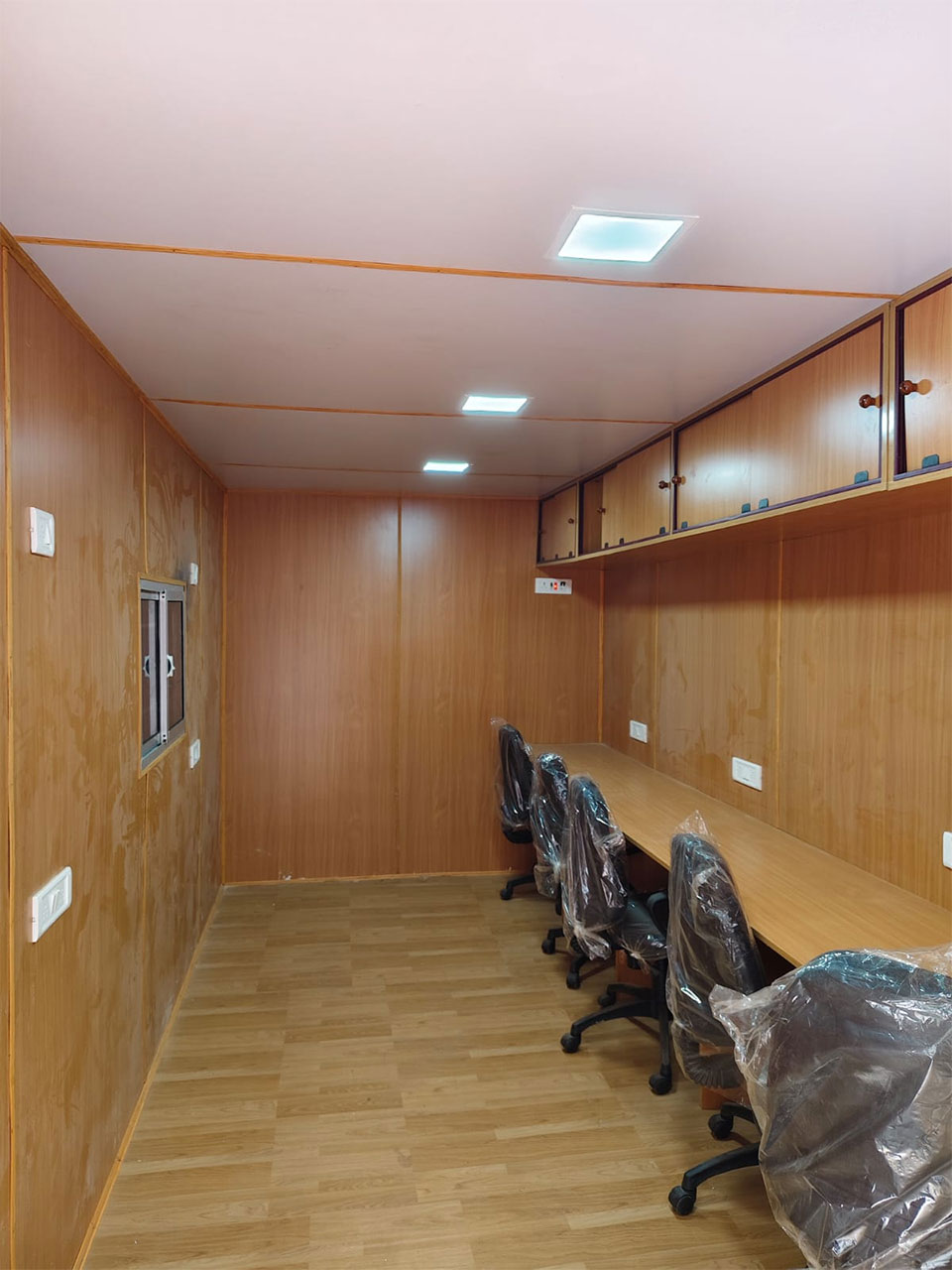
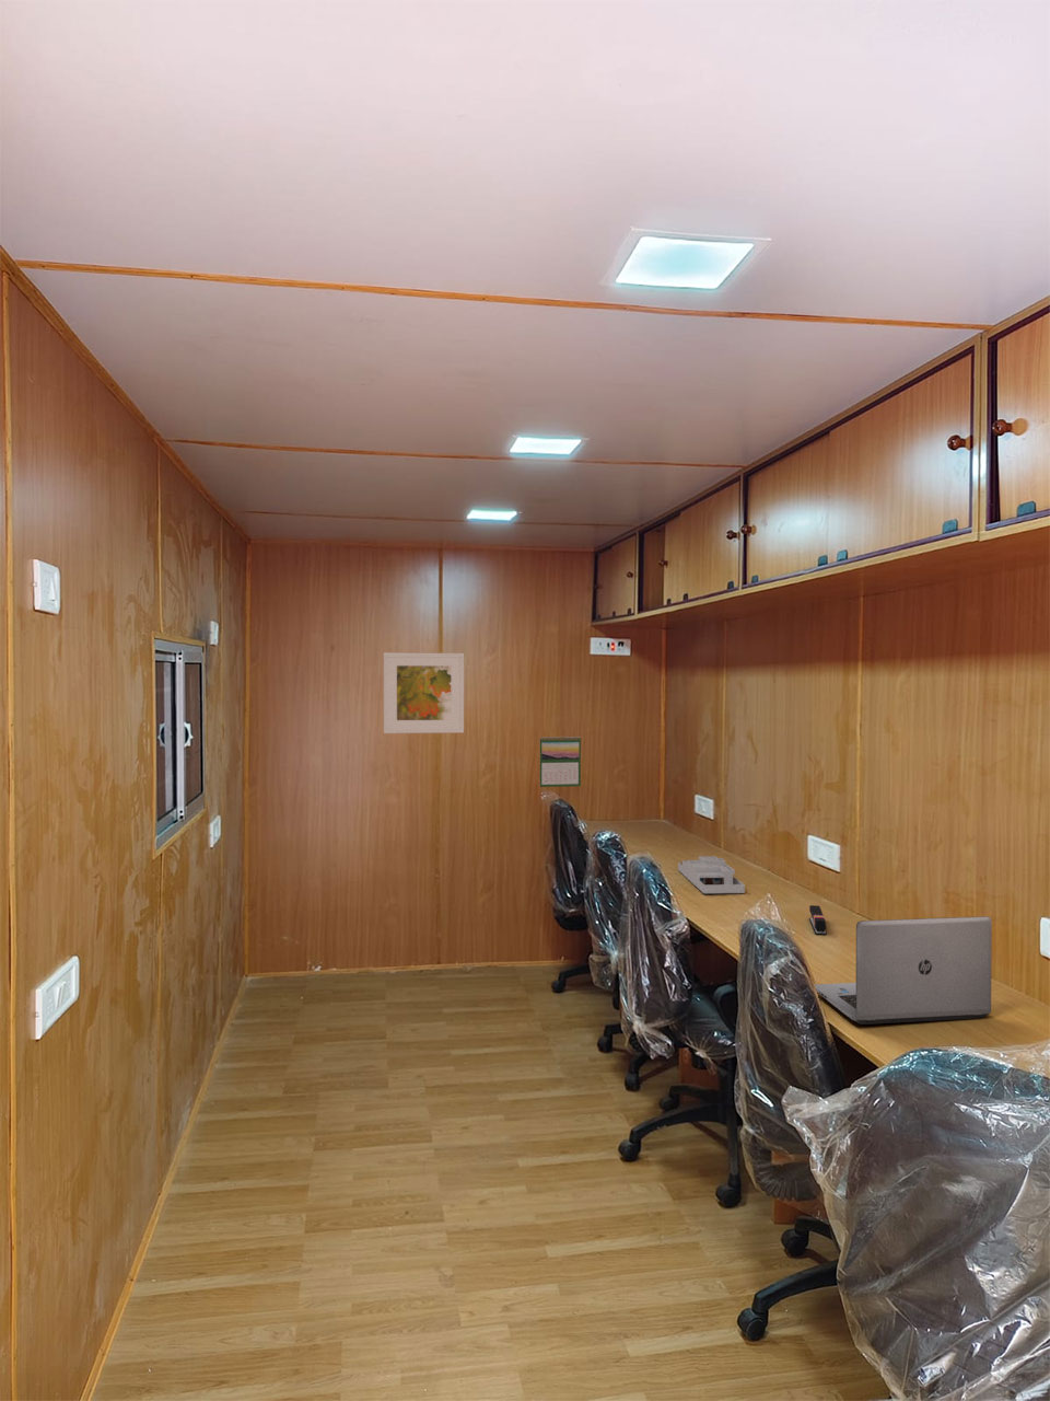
+ calendar (560, 761)
+ stapler (817, 919)
+ desk organizer (709, 870)
+ laptop (897, 955)
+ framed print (424, 693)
